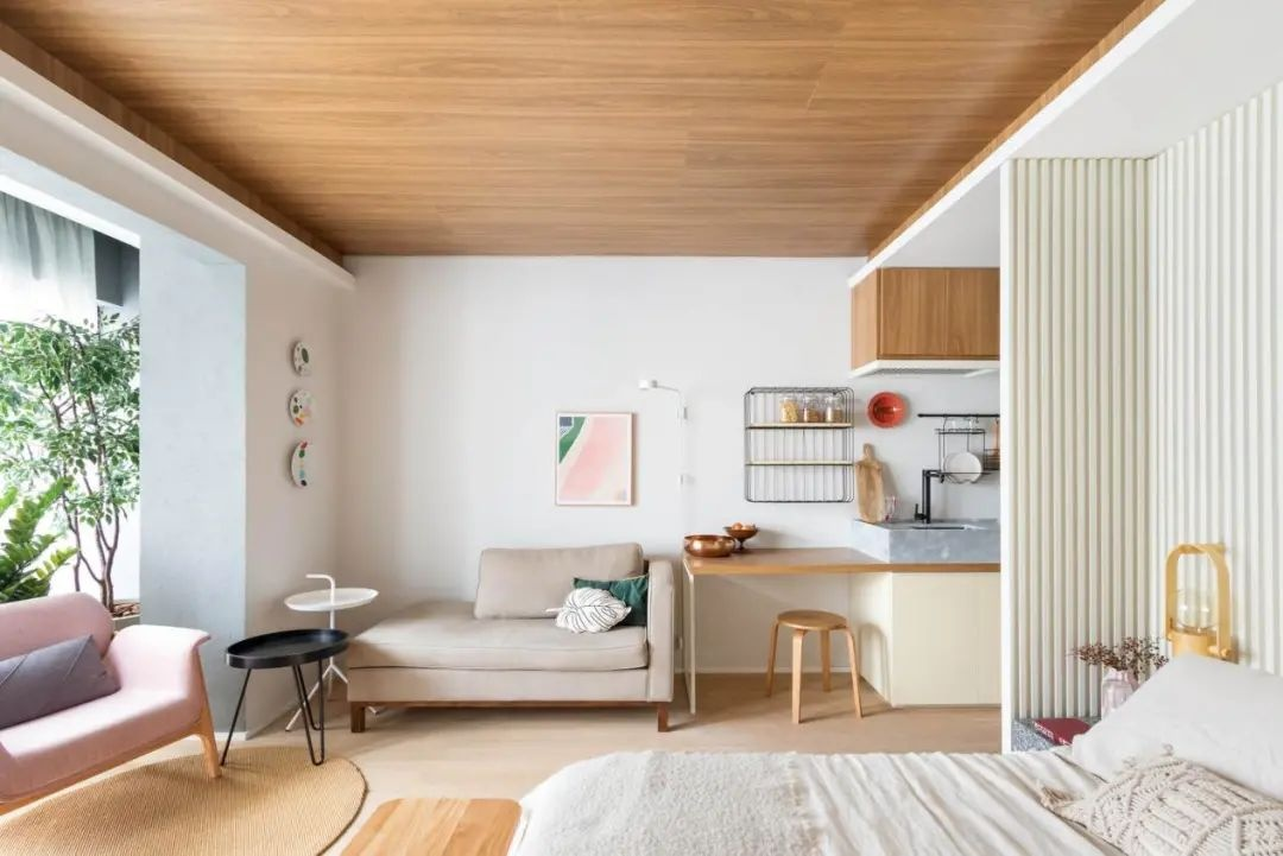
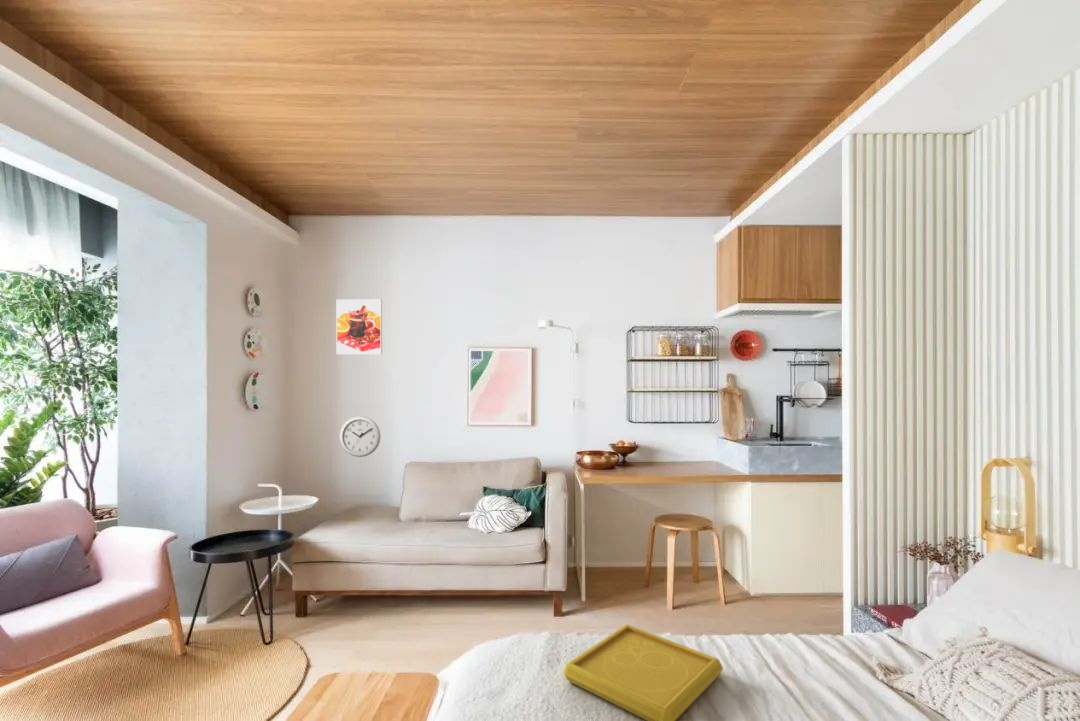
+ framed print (359, 326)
+ wall clock (359, 436)
+ serving tray (643, 669)
